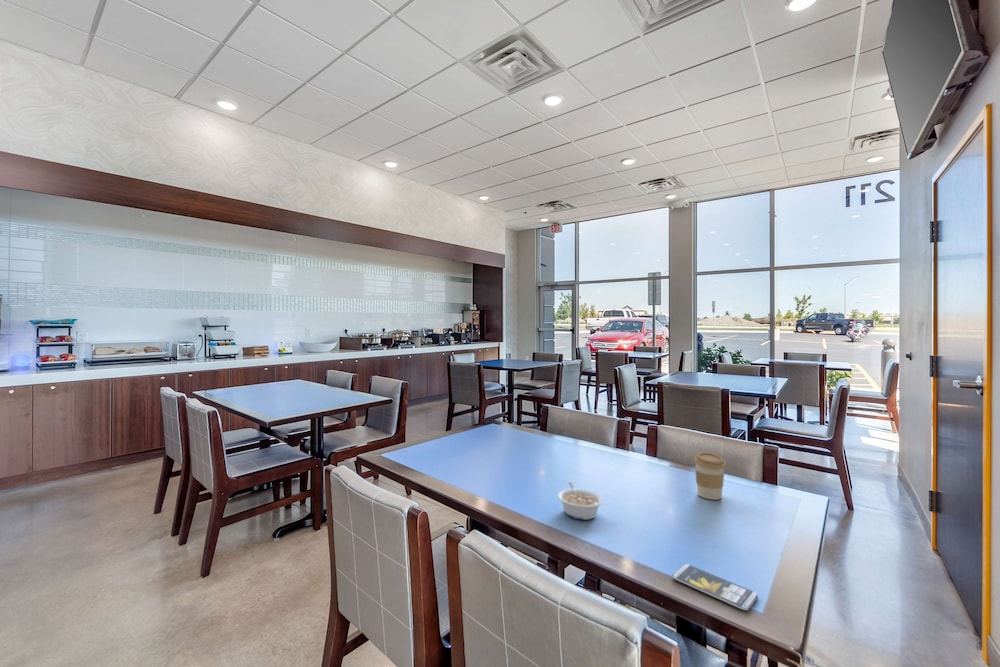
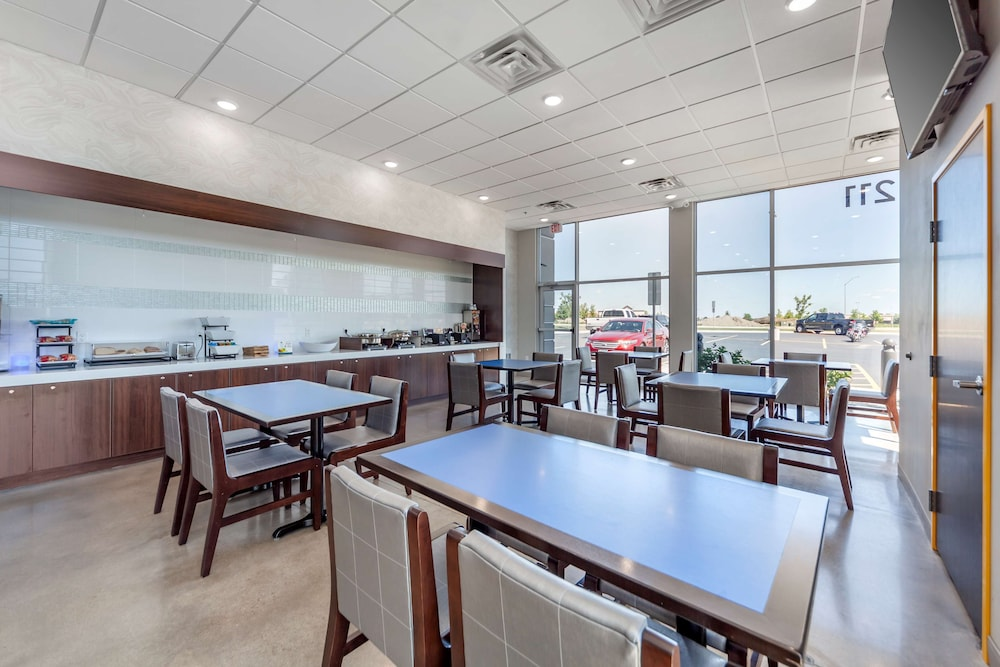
- smartphone (713, 585)
- legume (578, 502)
- coffee cup (709, 475)
